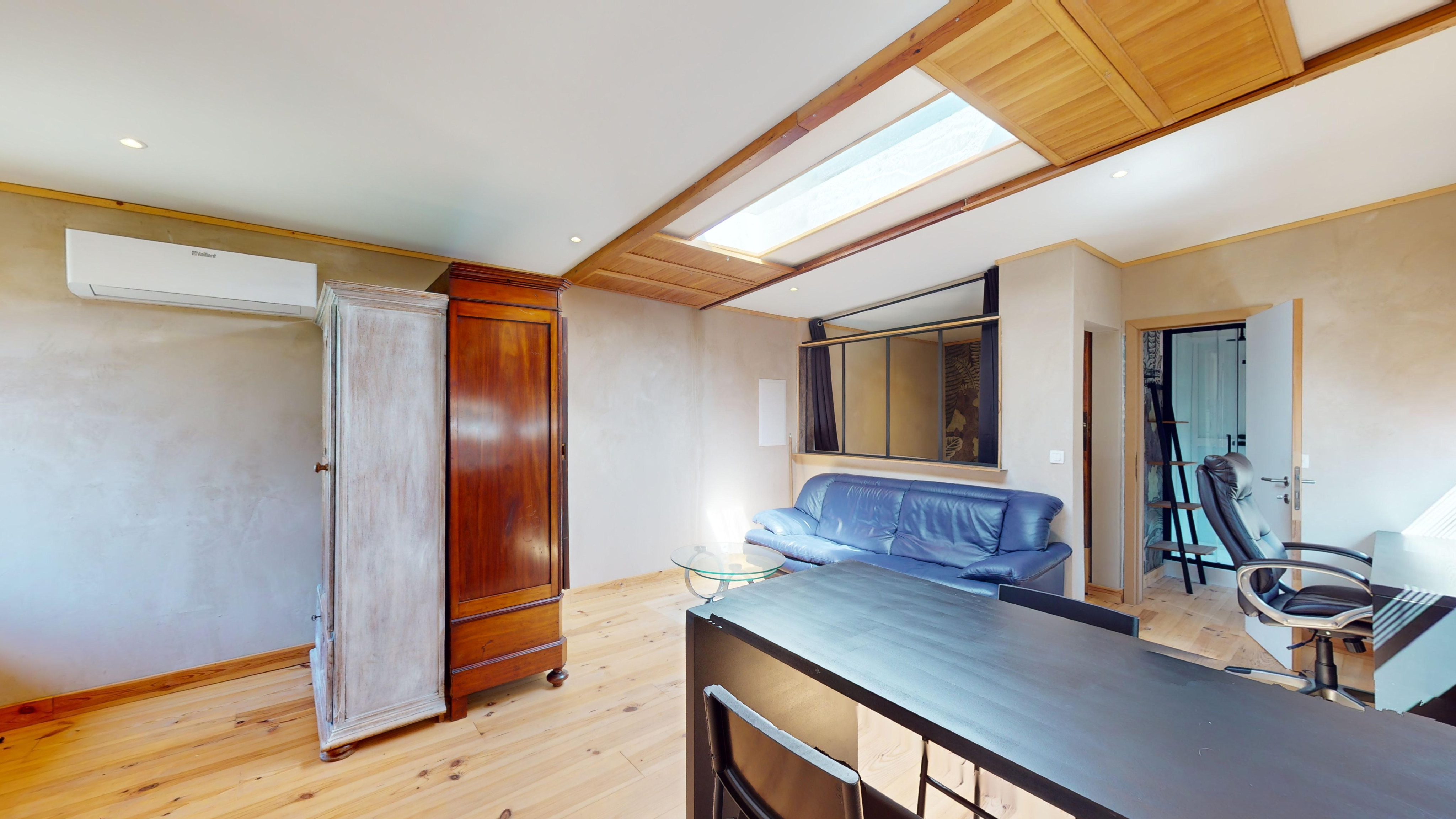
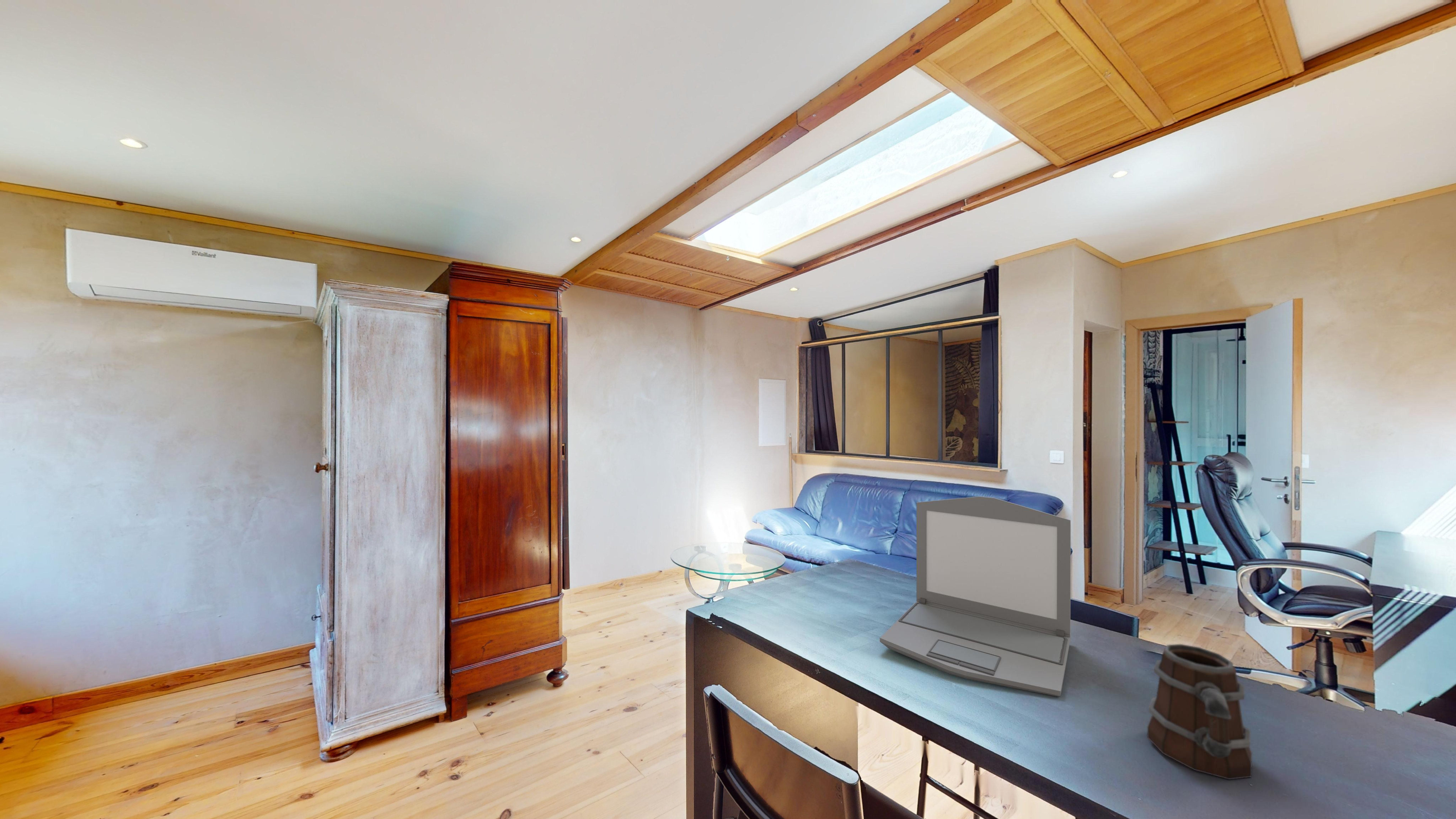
+ laptop (974, 578)
+ mug (1203, 711)
